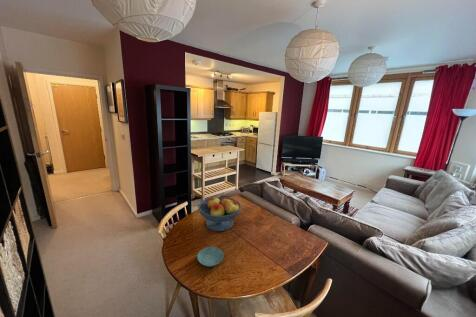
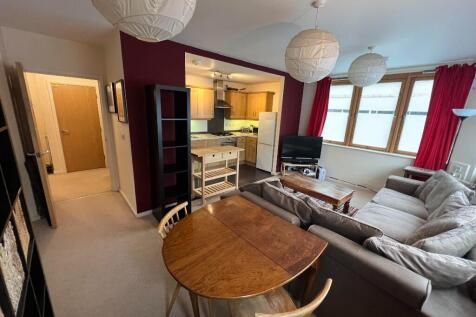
- fruit bowl (219, 211)
- saucer (210, 257)
